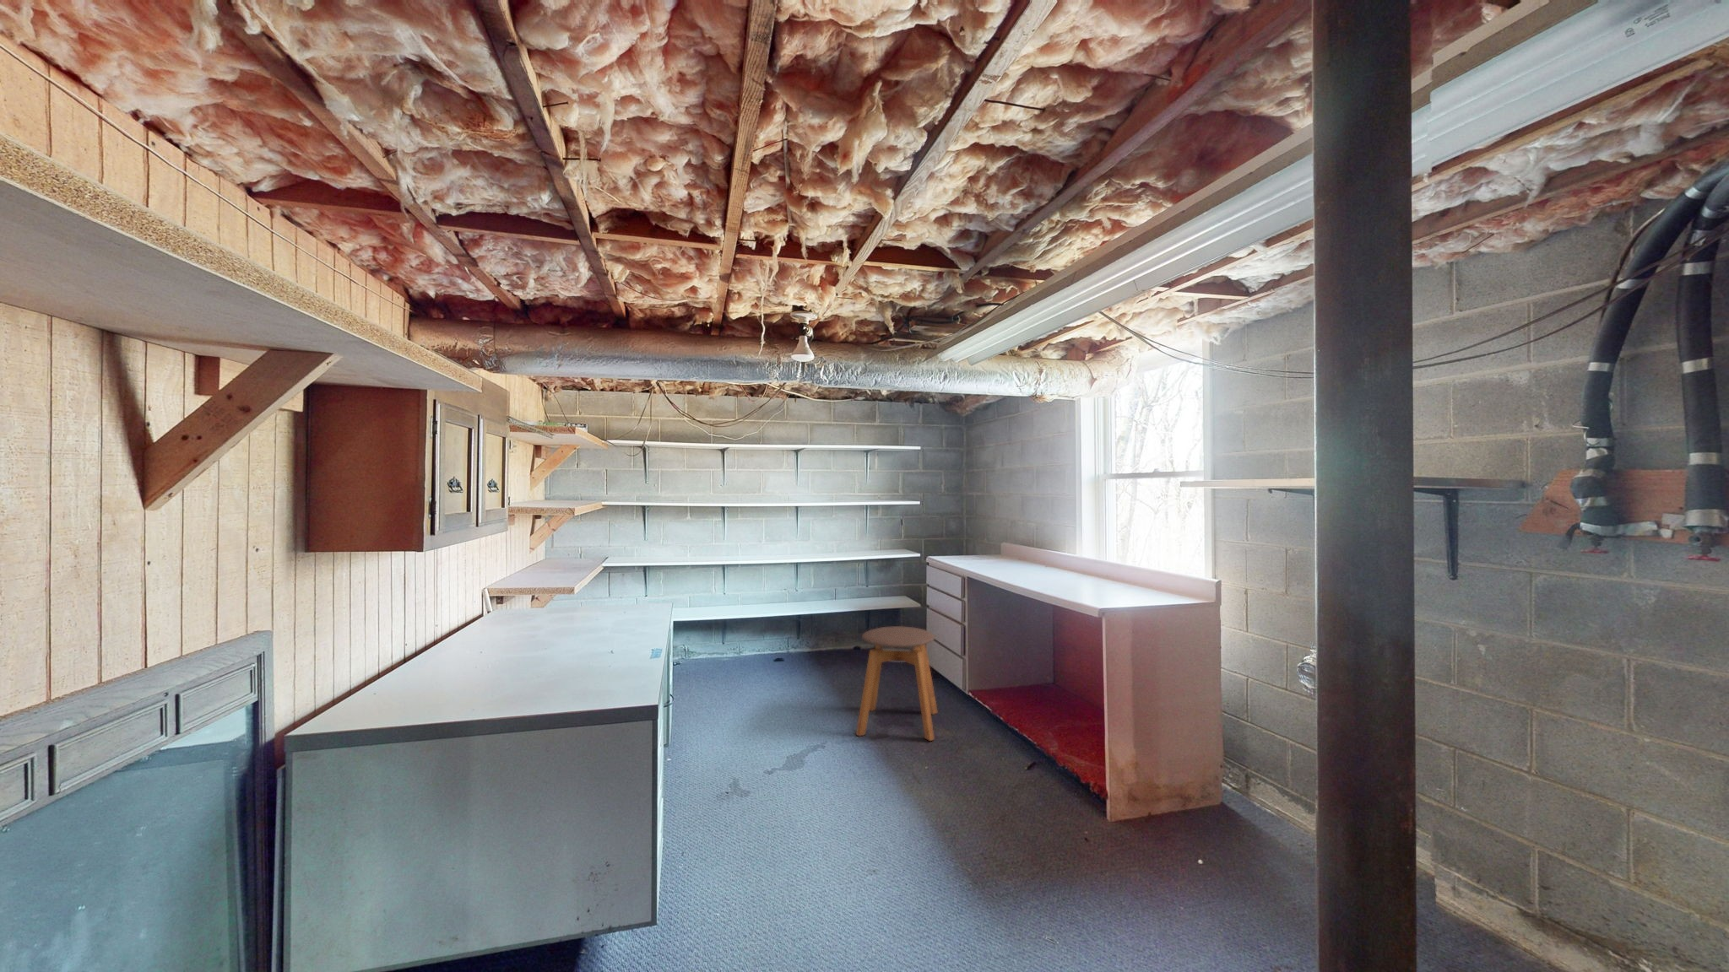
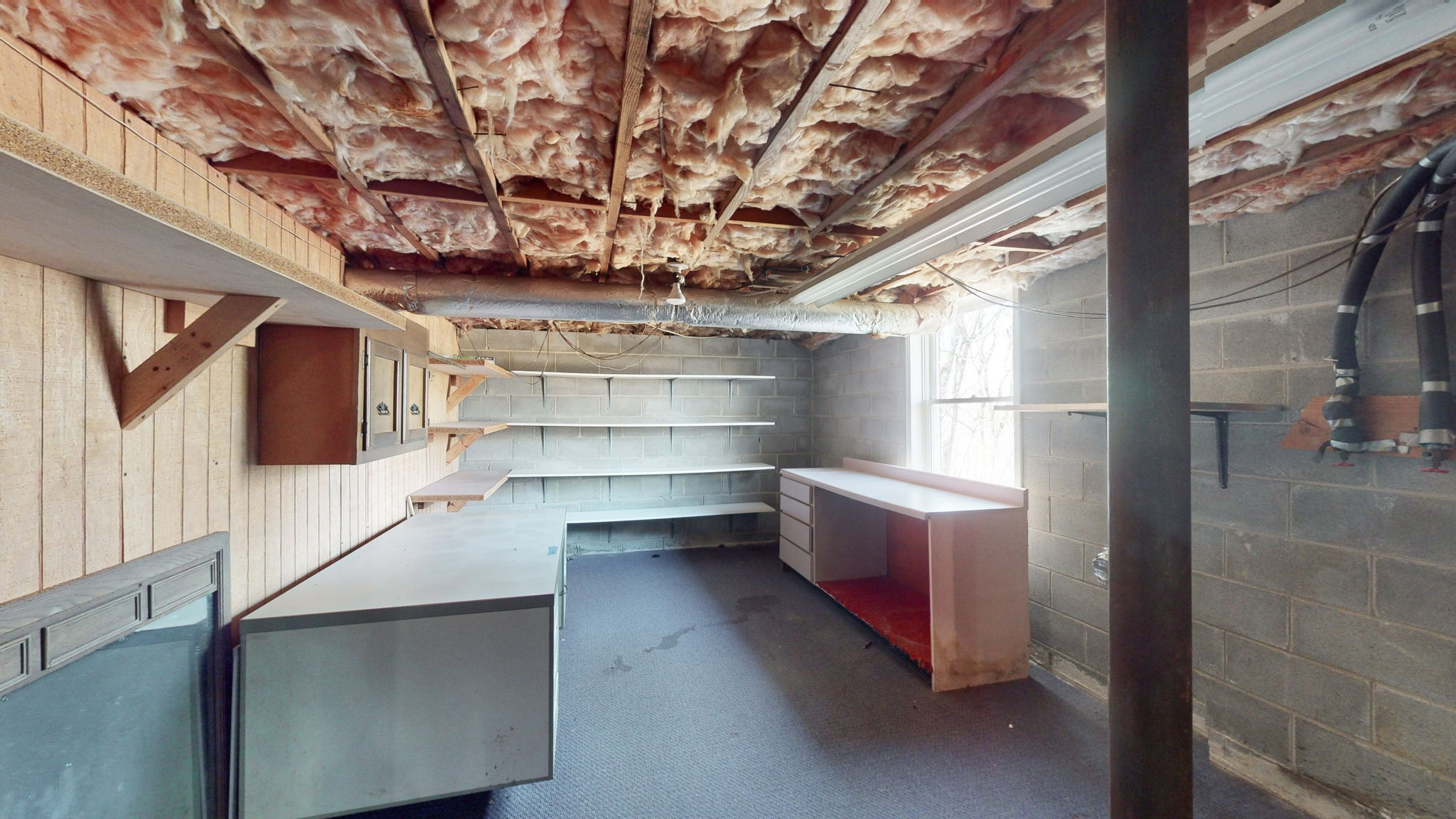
- stool (900, 661)
